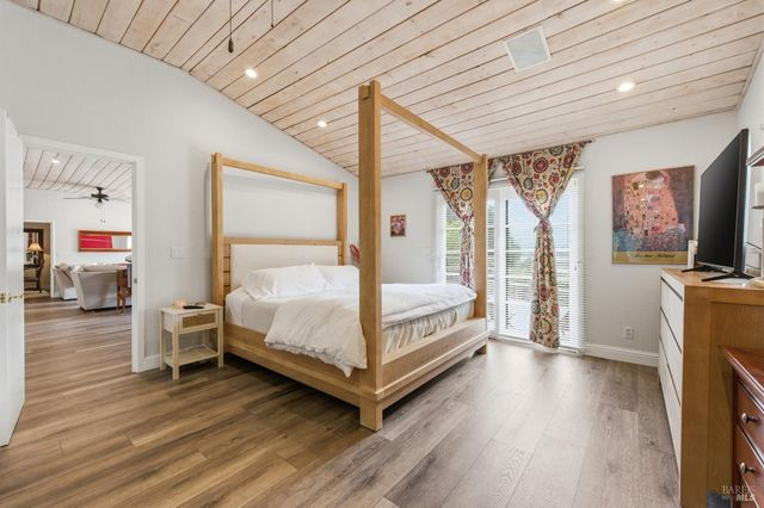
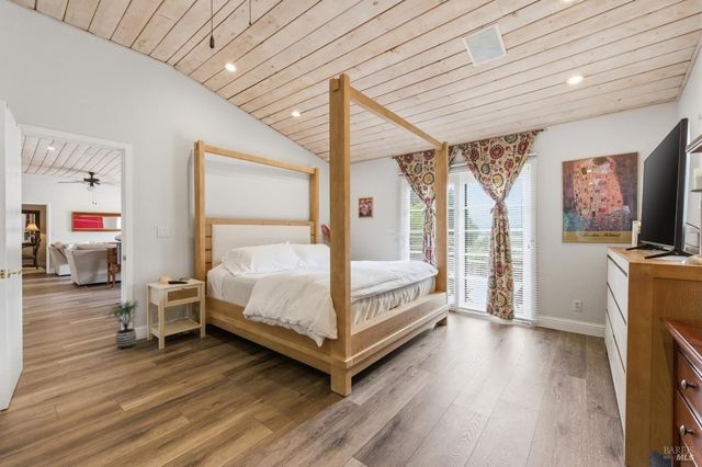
+ potted plant (124, 323)
